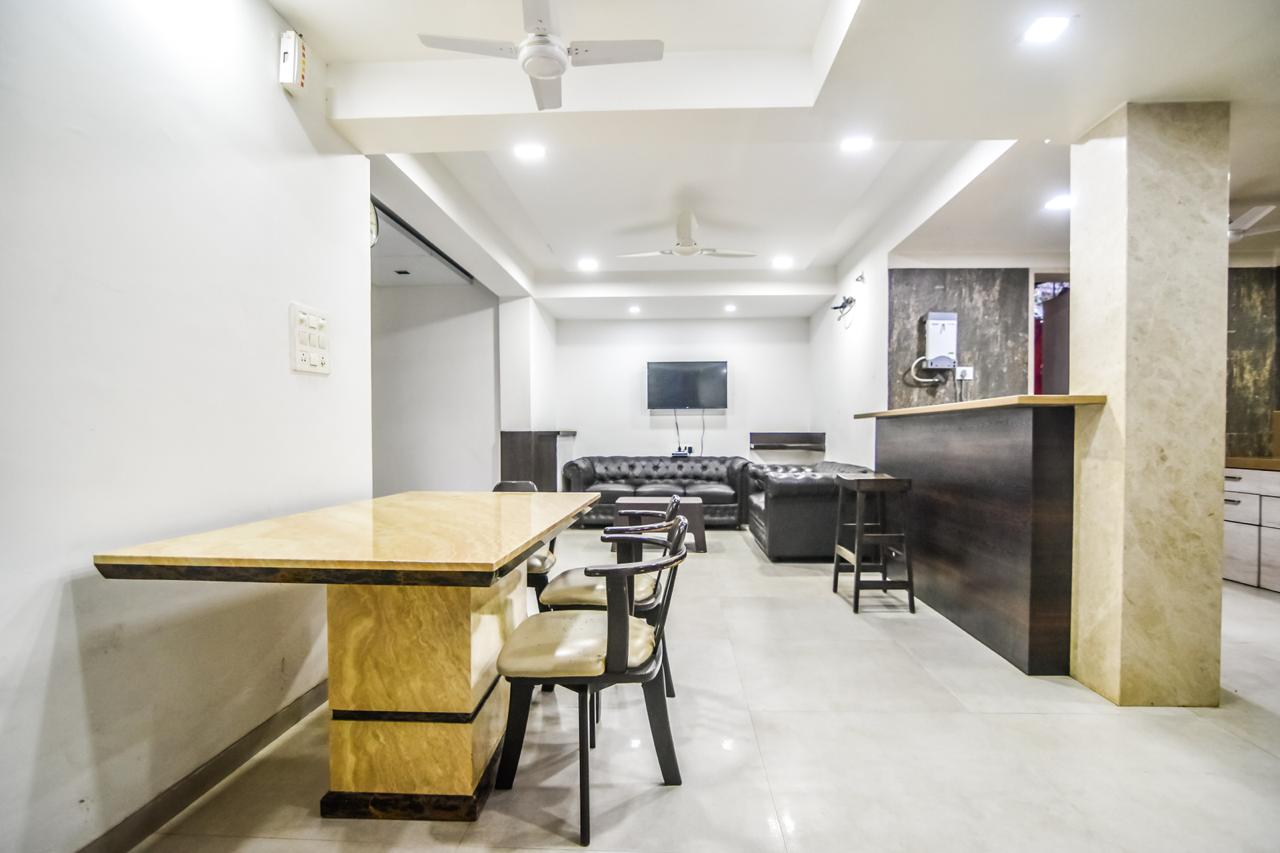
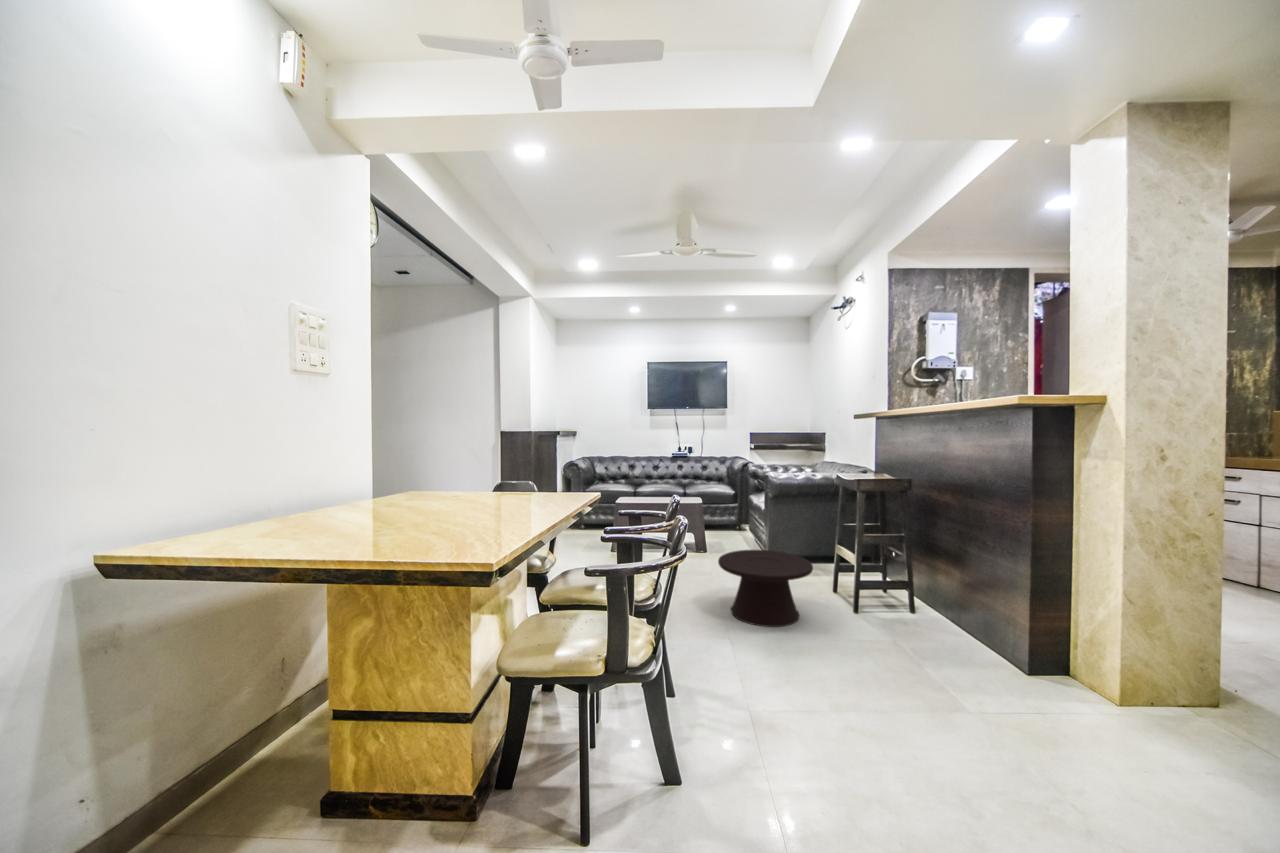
+ side table (764, 587)
